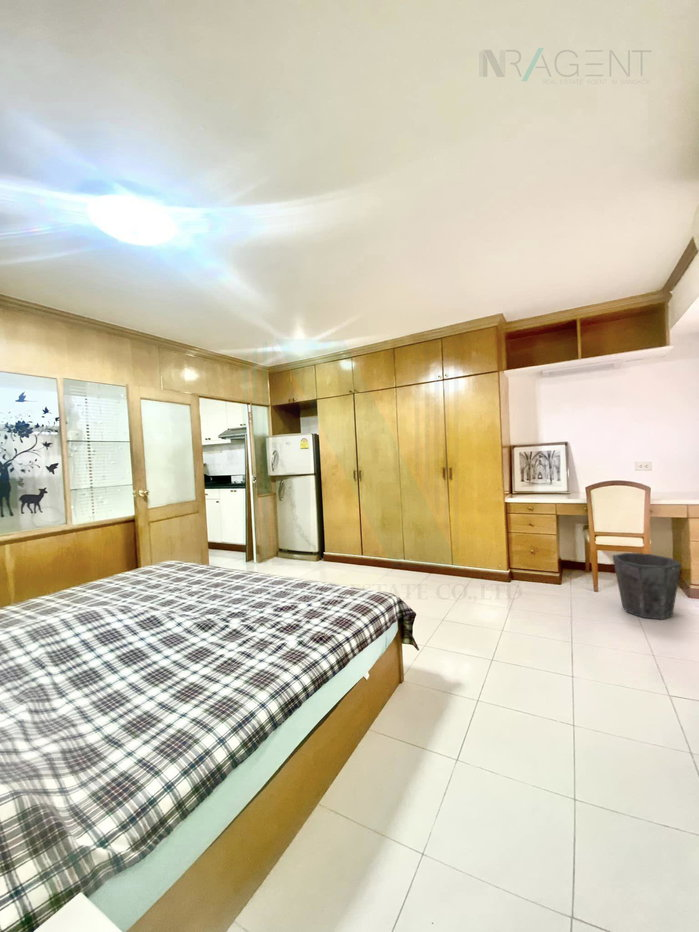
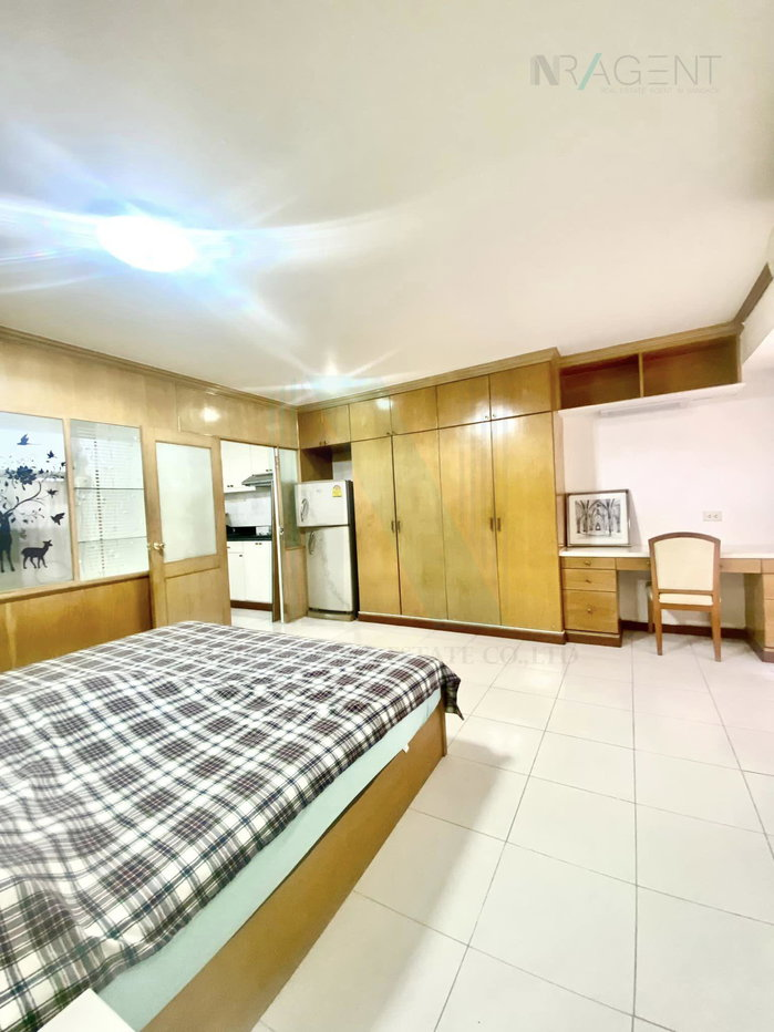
- waste bin (645, 585)
